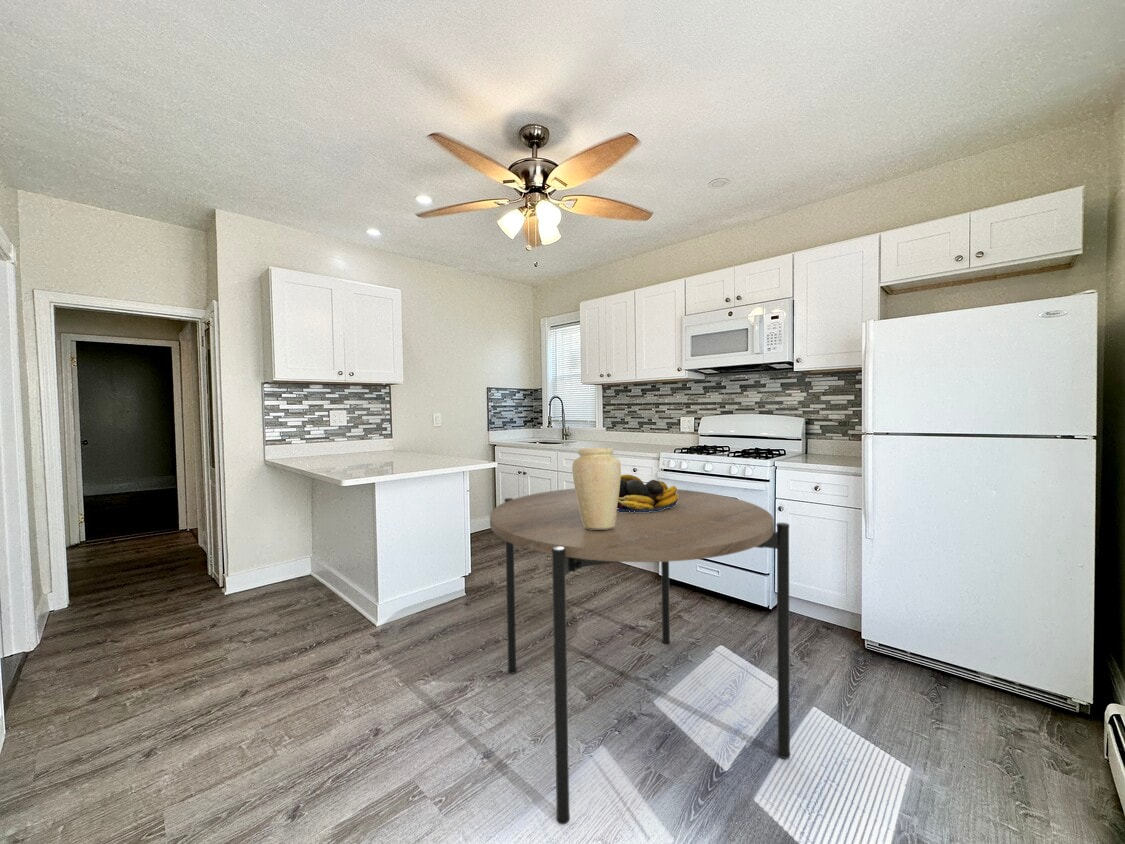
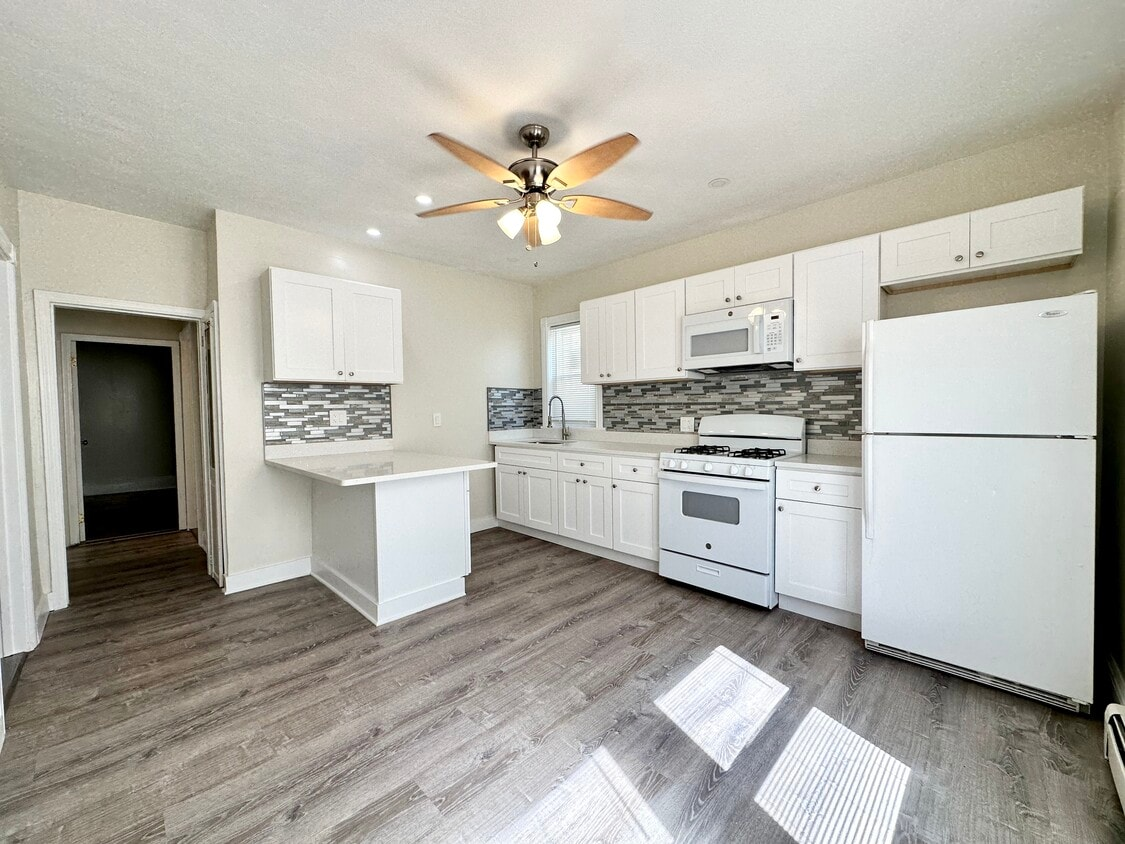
- vase (596, 486)
- fruit bowl (634, 489)
- dining table (662, 608)
